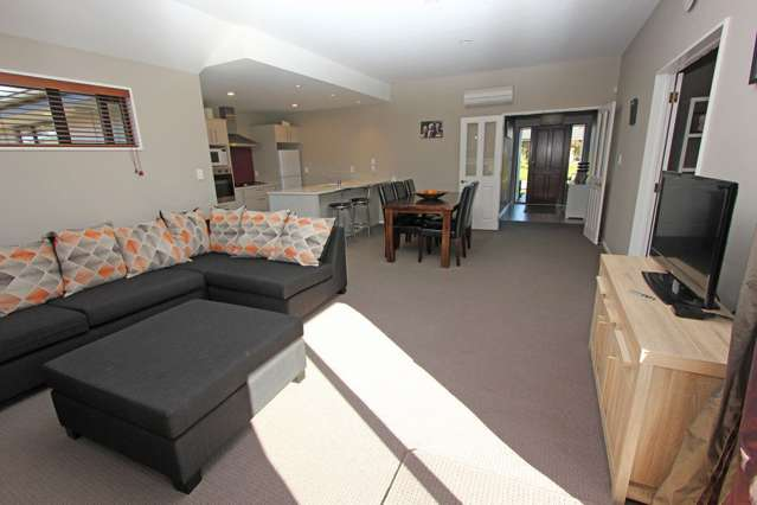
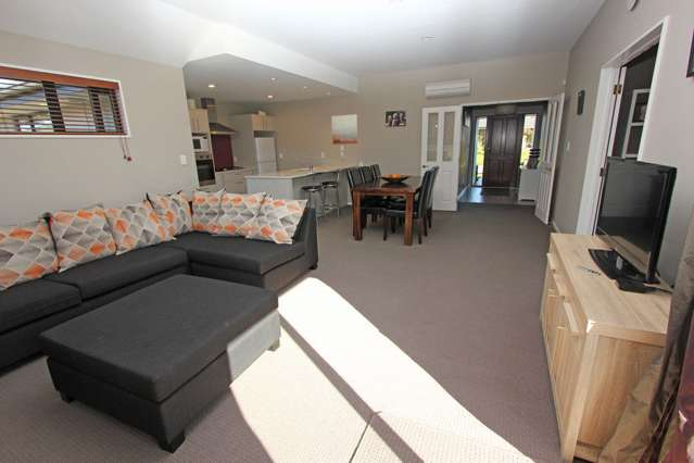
+ wall art (344, 129)
